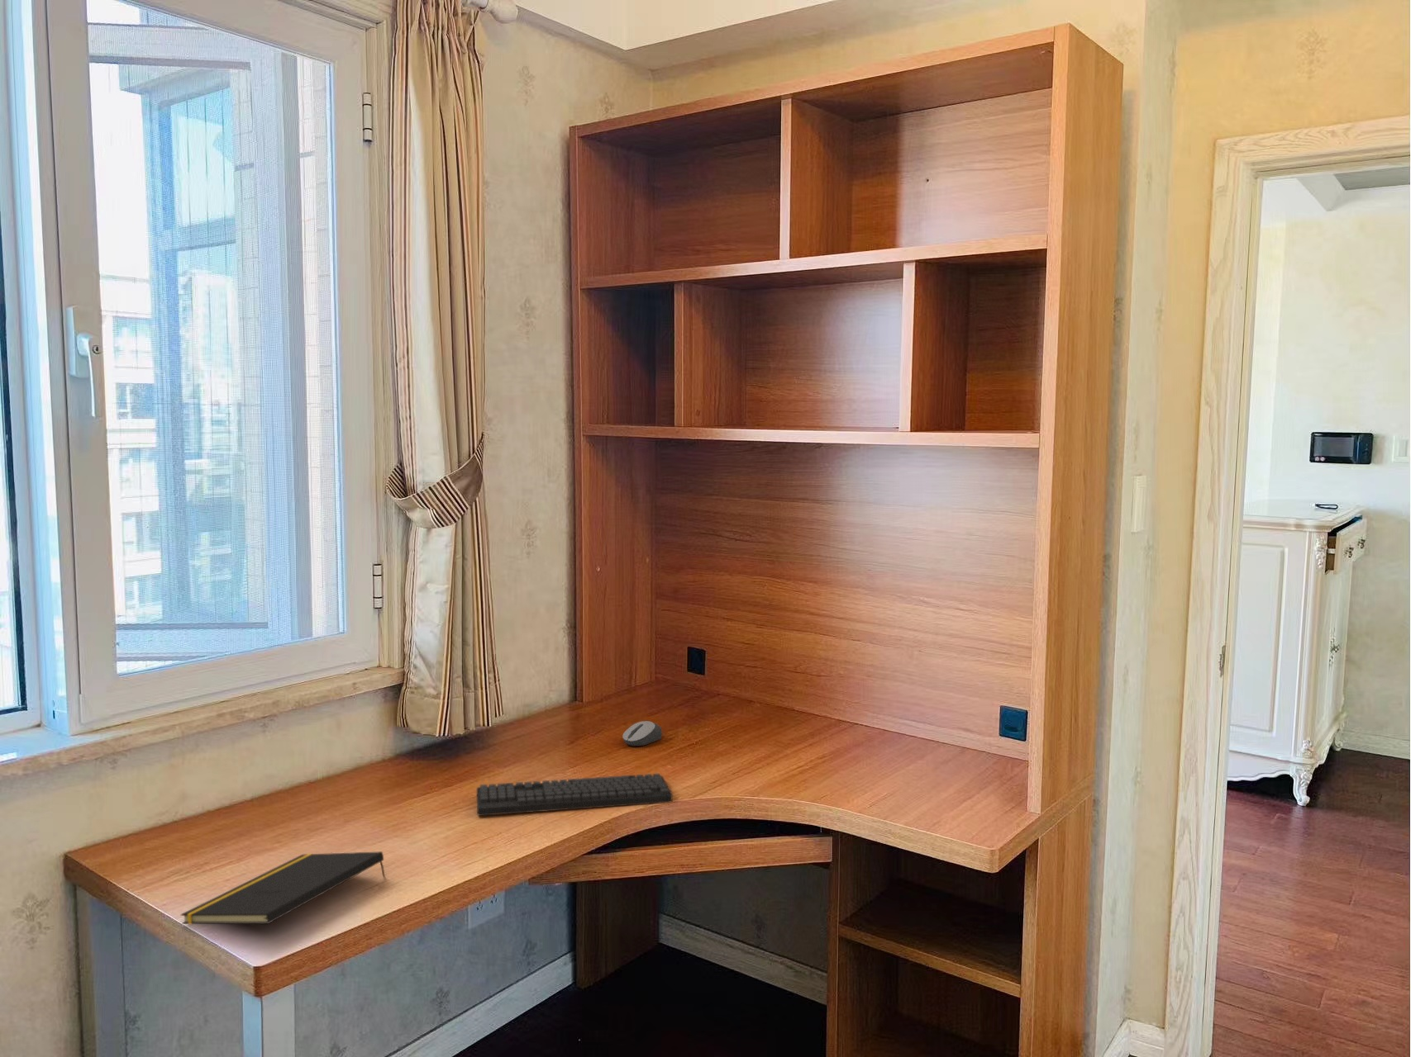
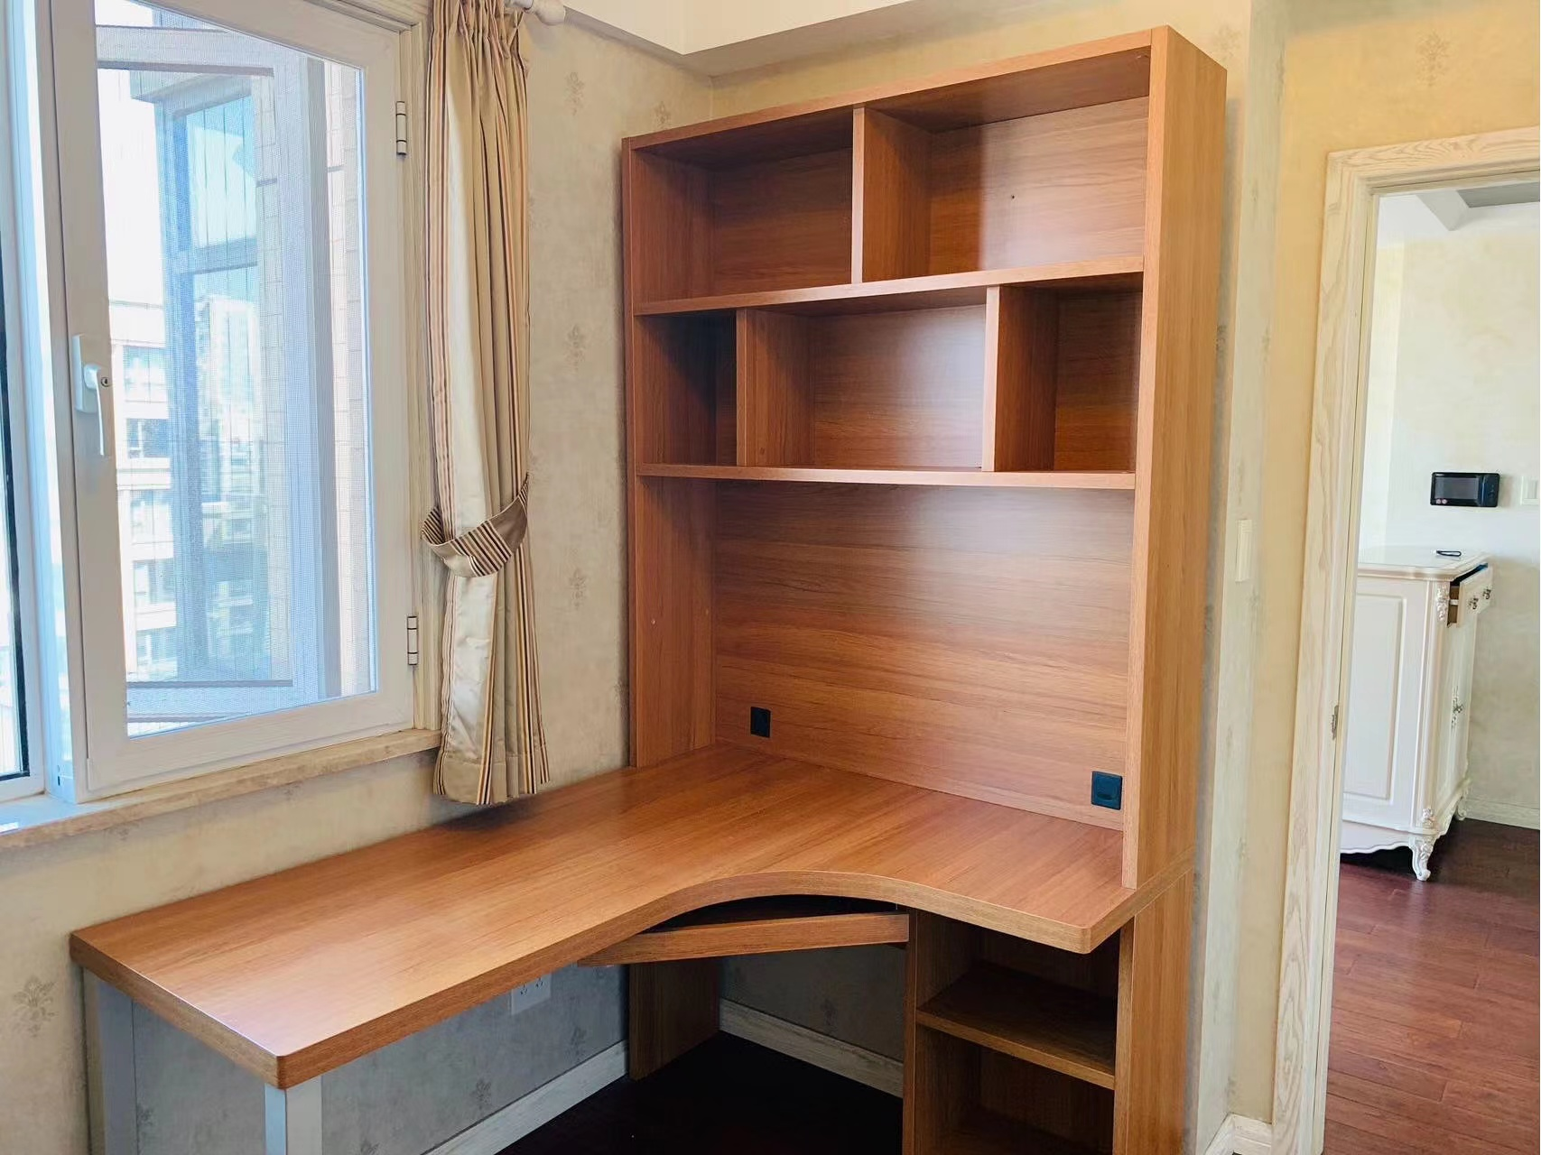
- notepad (286, 886)
- computer mouse (642, 732)
- keyboard (573, 793)
